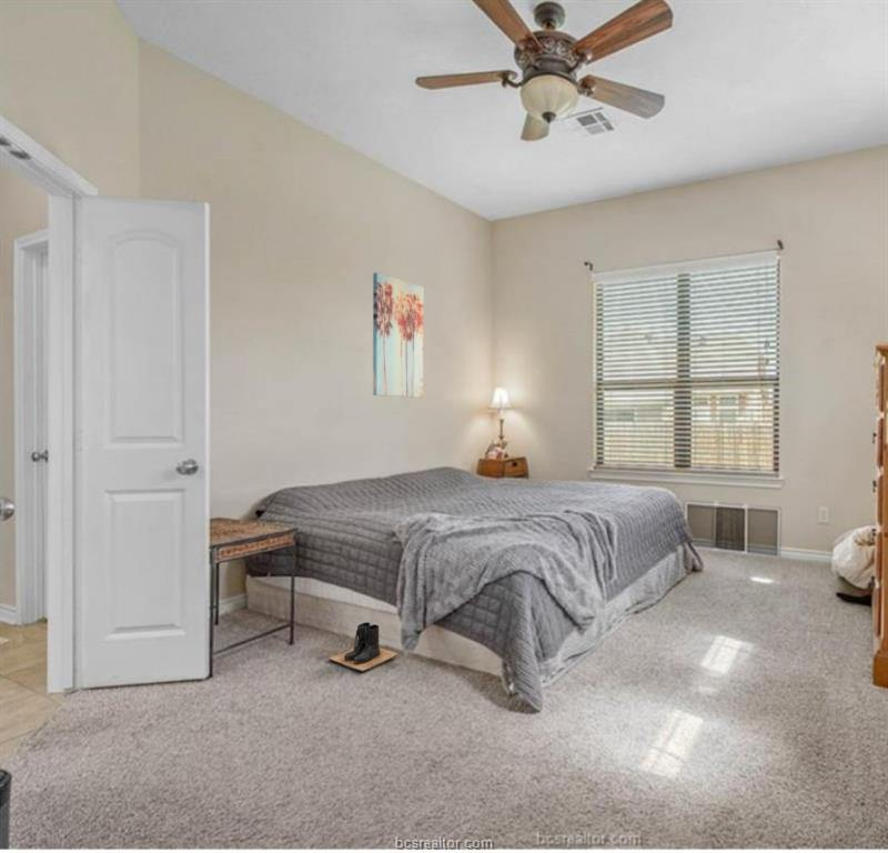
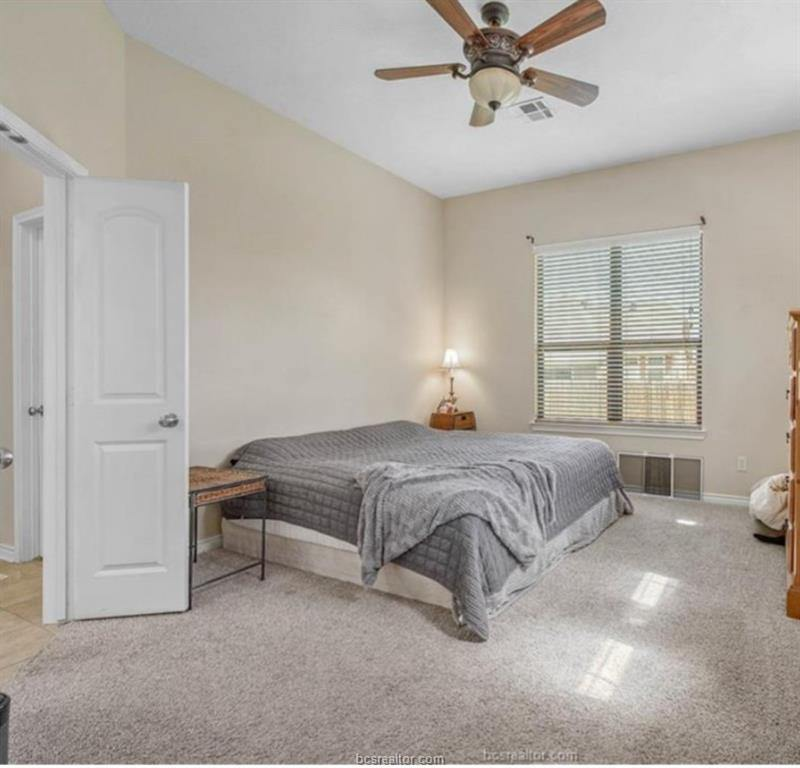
- wall art (398, 338)
- boots (363, 642)
